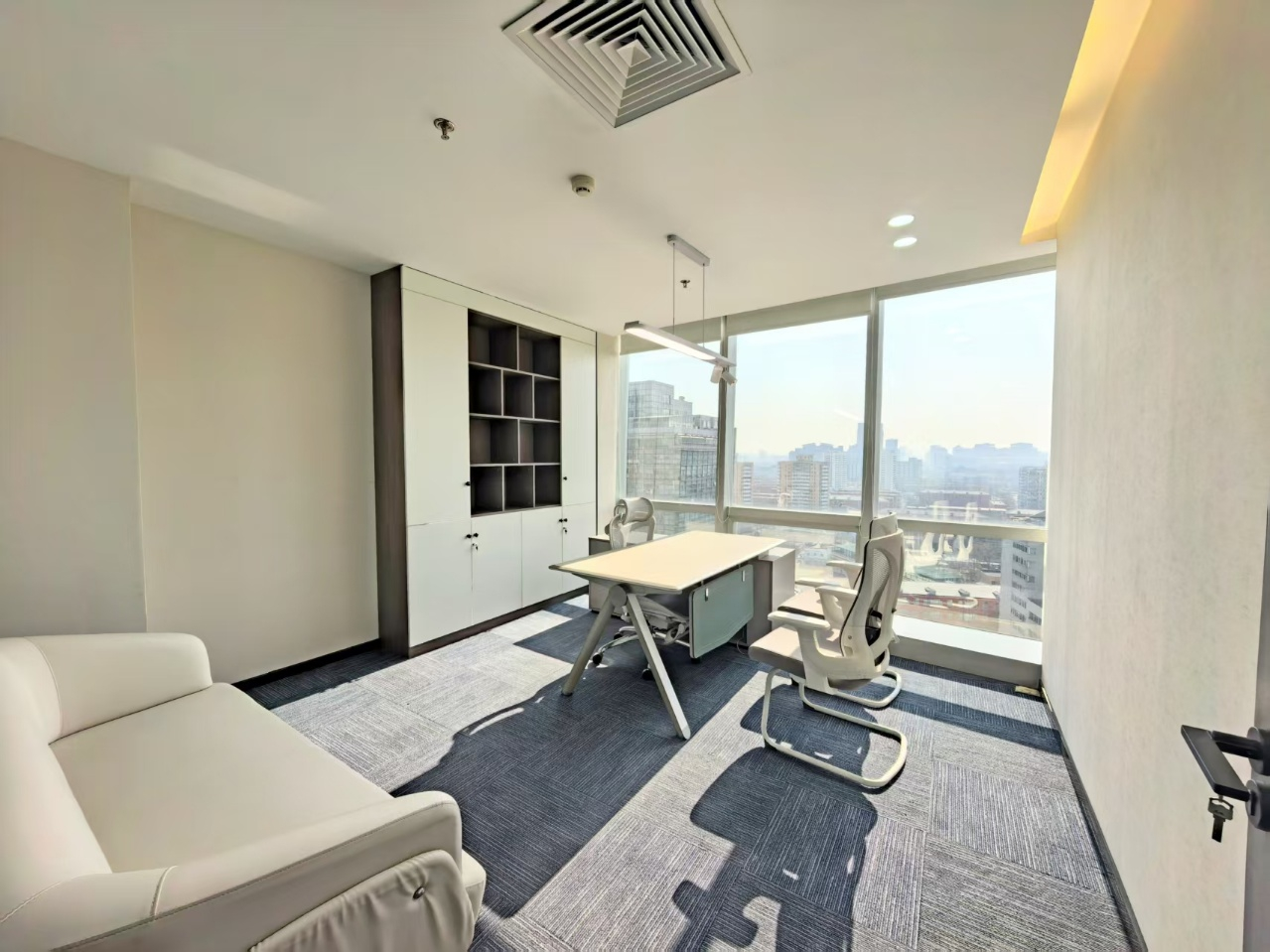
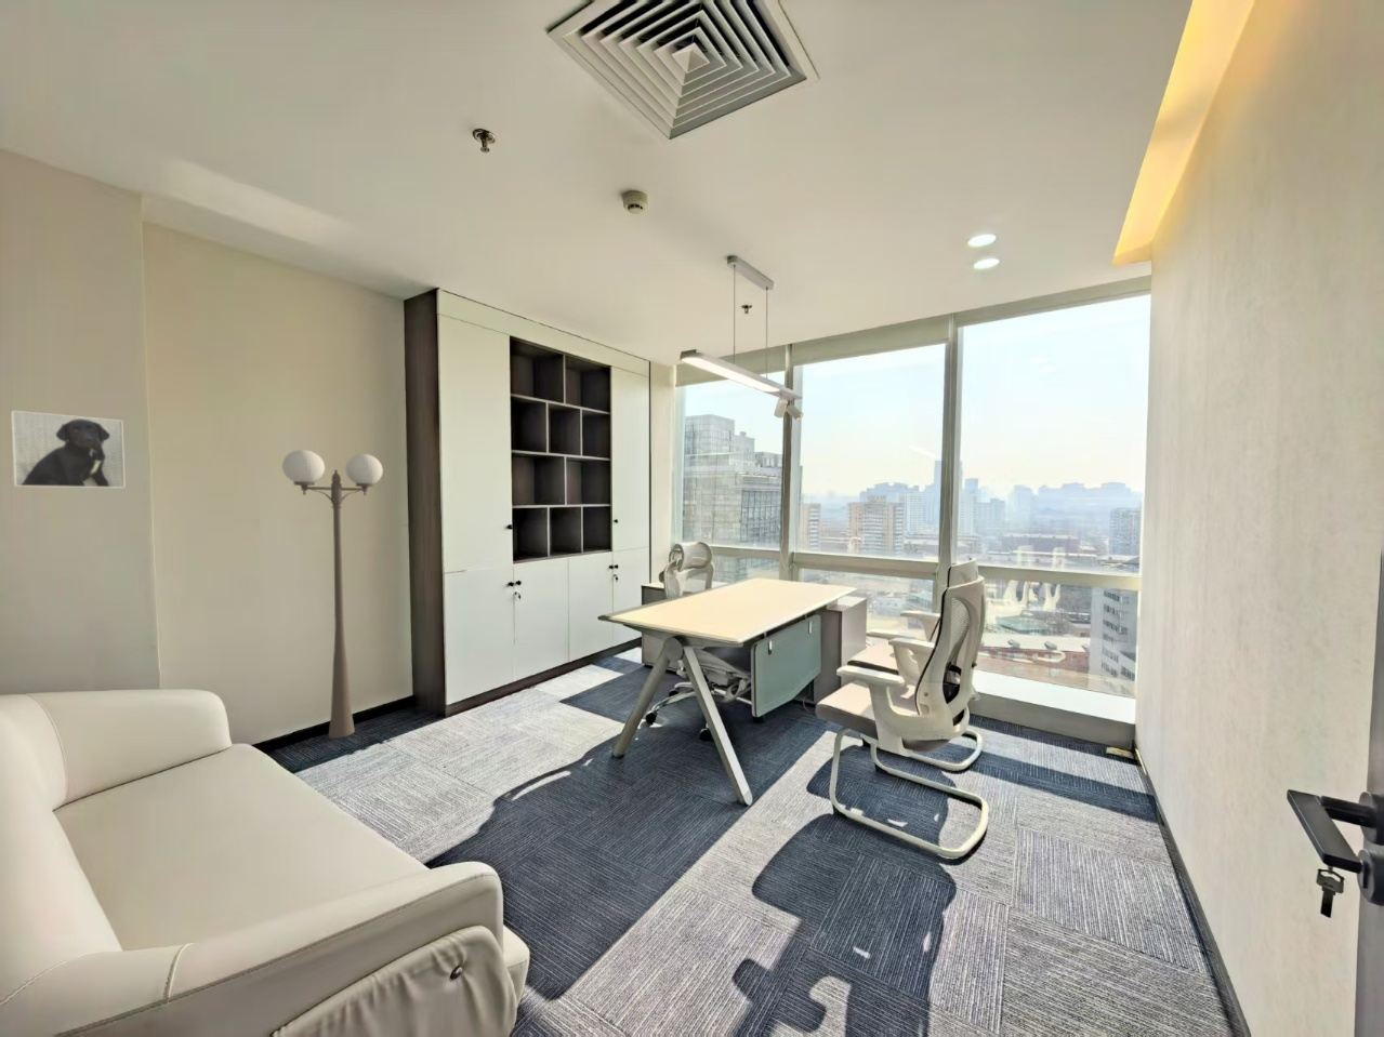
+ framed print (71, 451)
+ floor lamp (338, 594)
